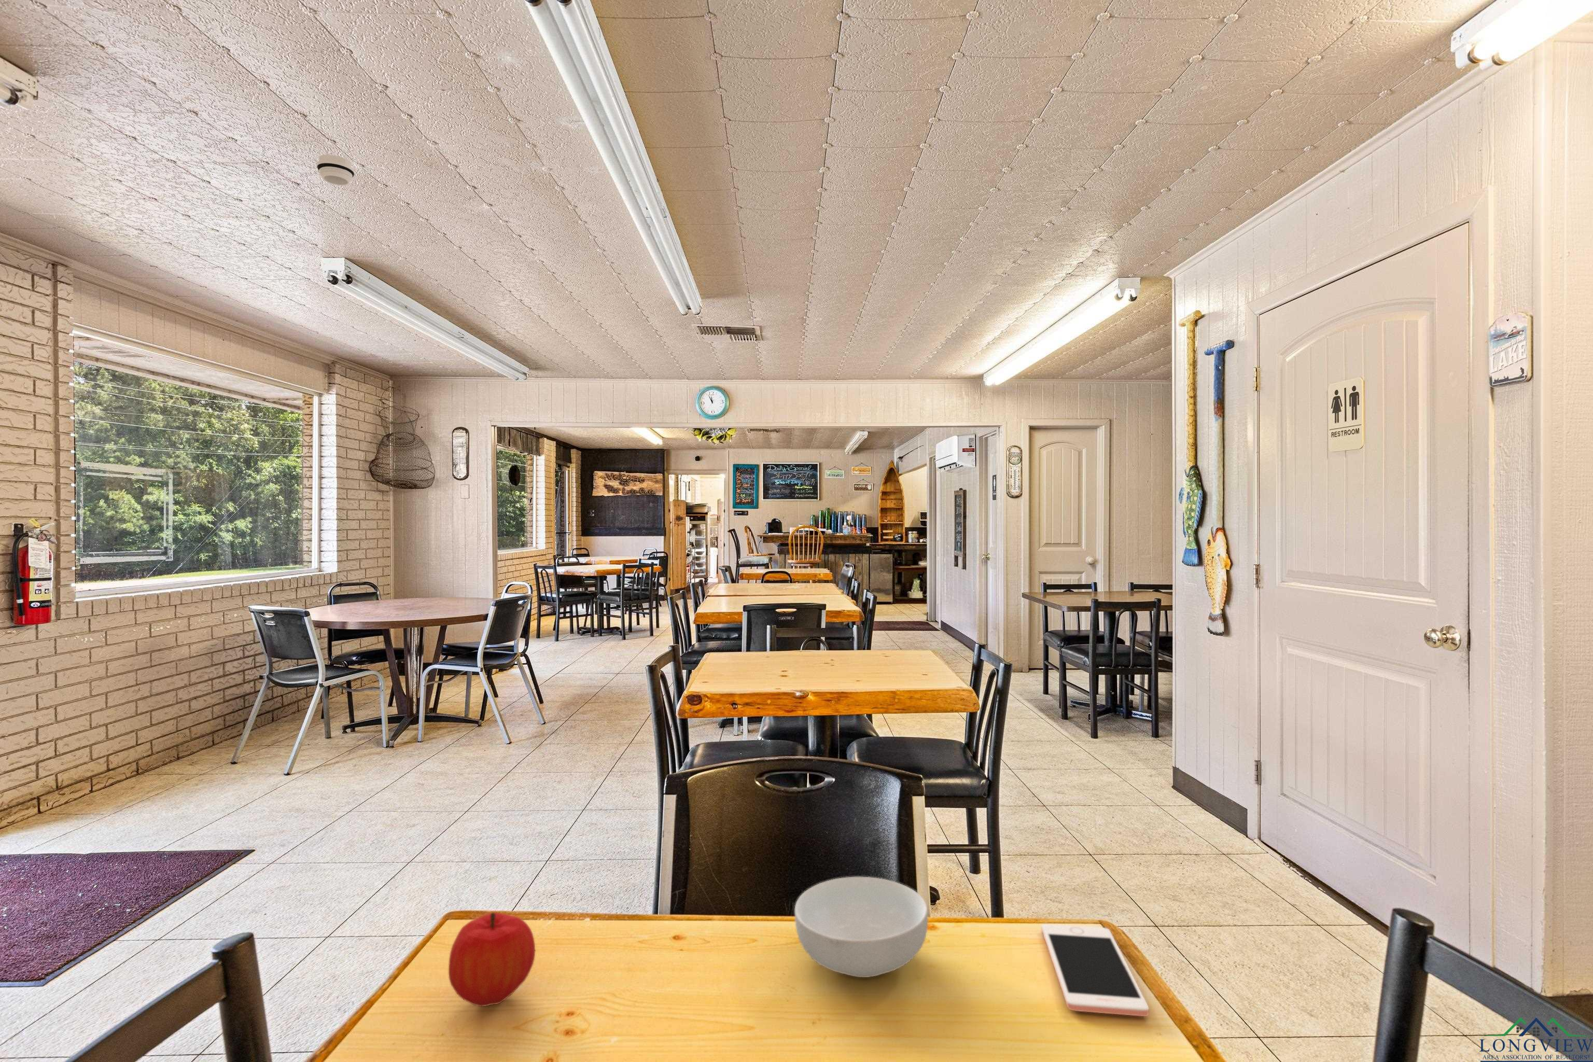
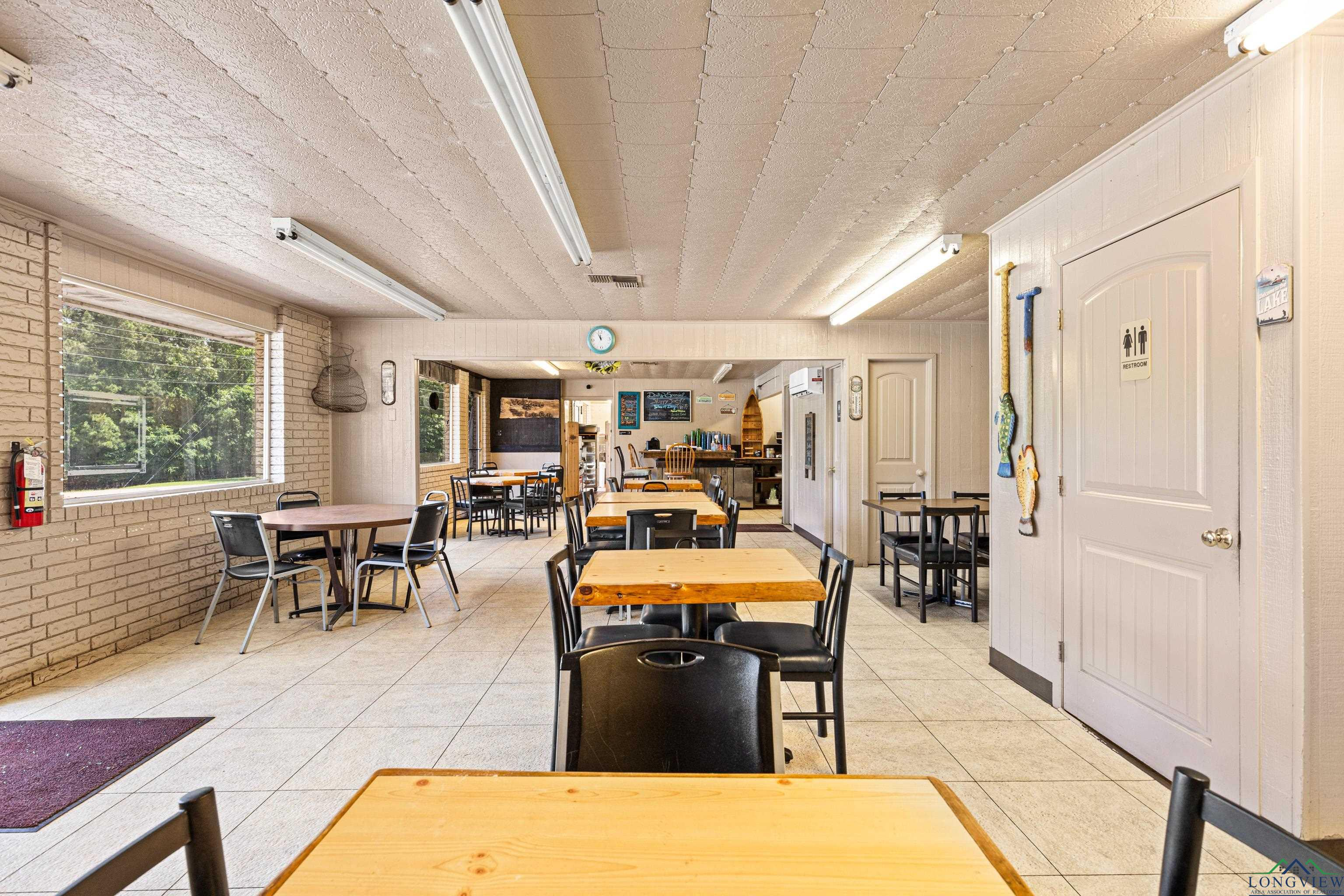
- cereal bowl (861, 932)
- smoke detector (335, 171)
- cell phone (1090, 966)
- fruit (492, 955)
